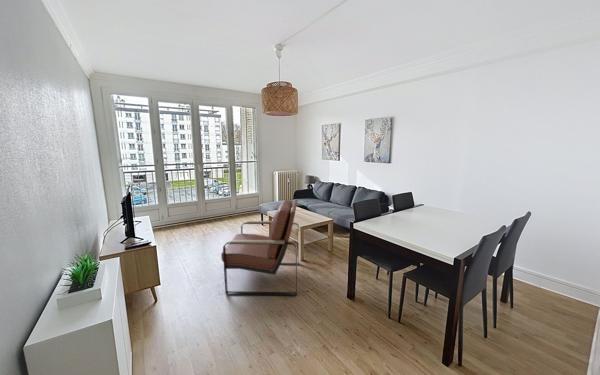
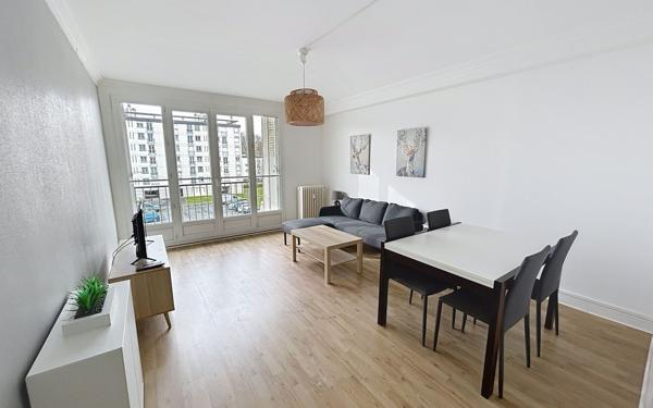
- armchair (263, 241)
